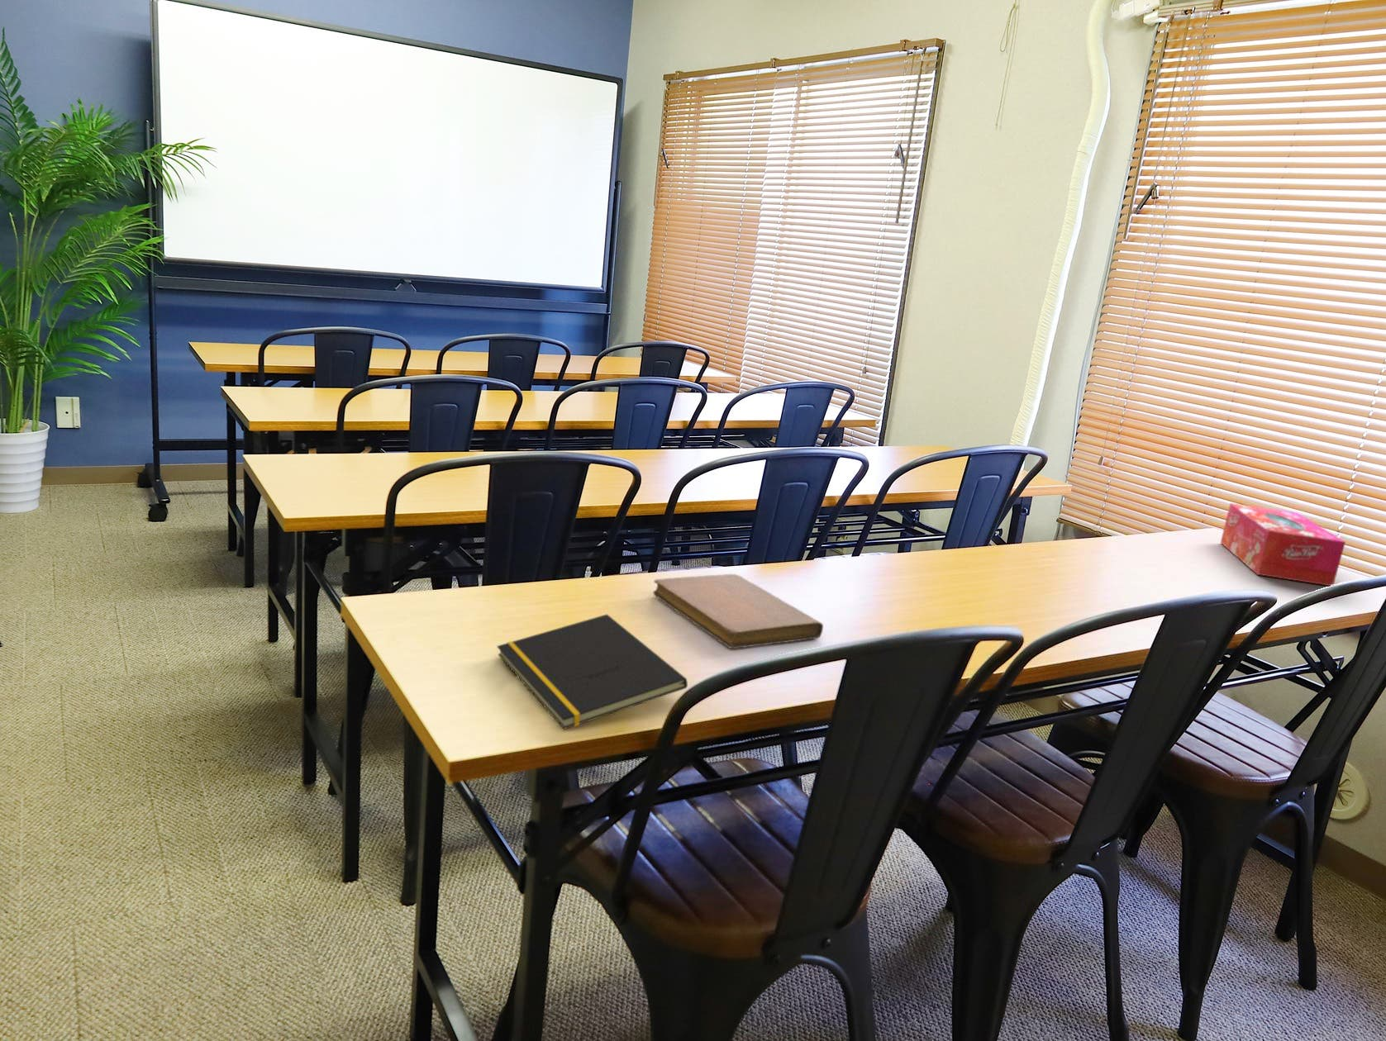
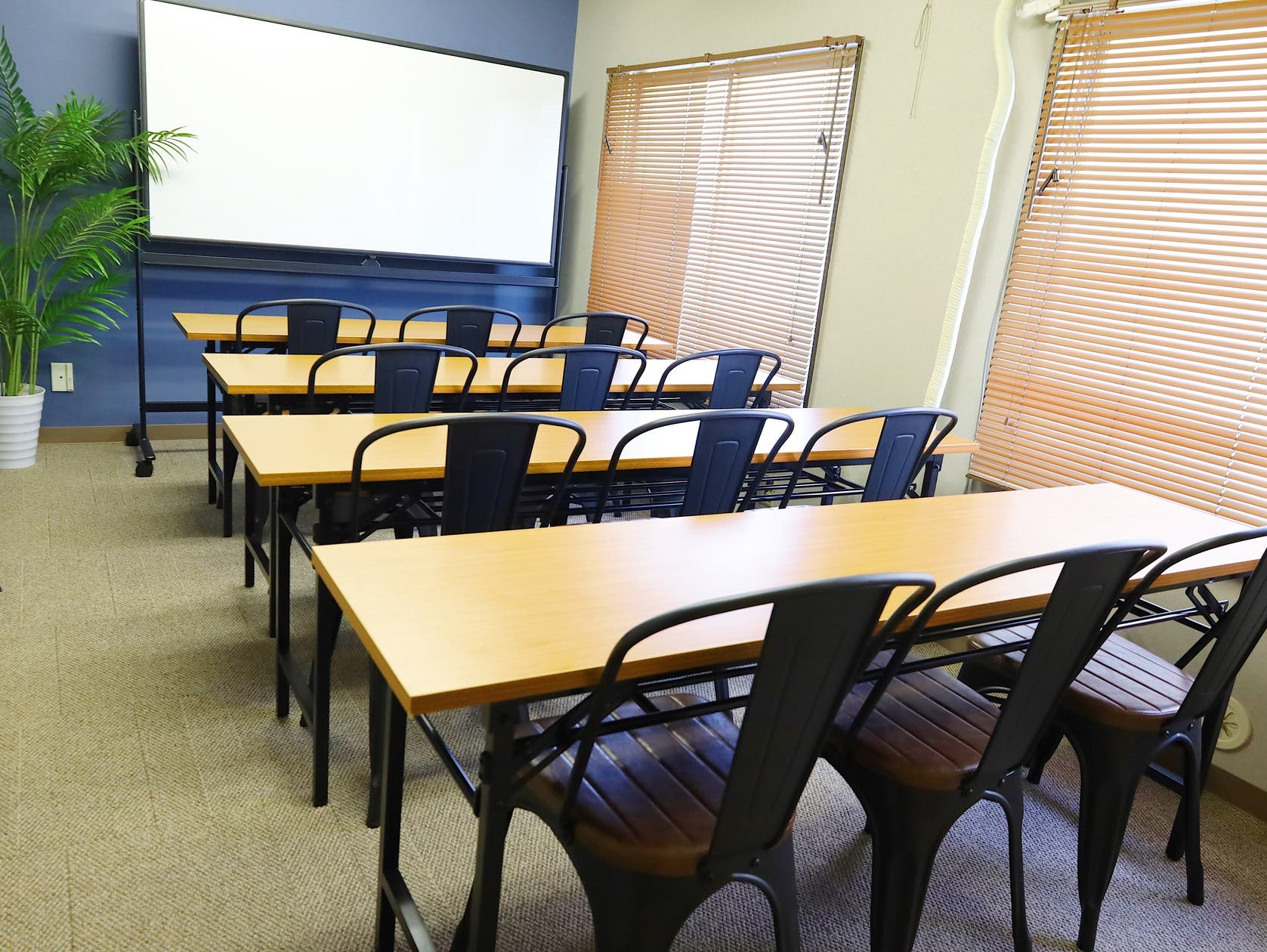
- tissue box (1279, 542)
- notepad (587, 666)
- notebook (734, 607)
